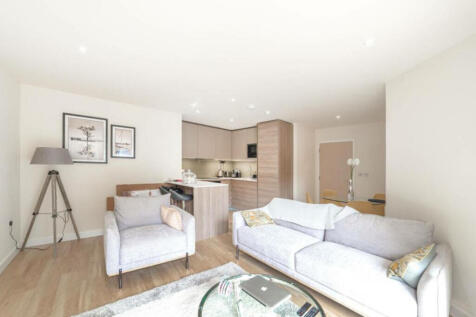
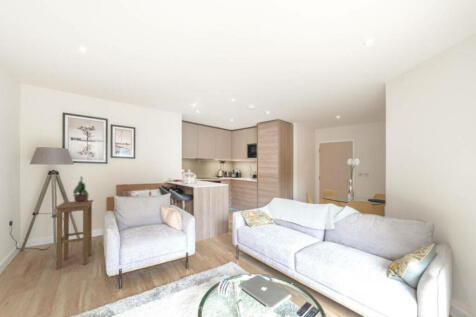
+ potted plant (80, 189)
+ stool (75, 233)
